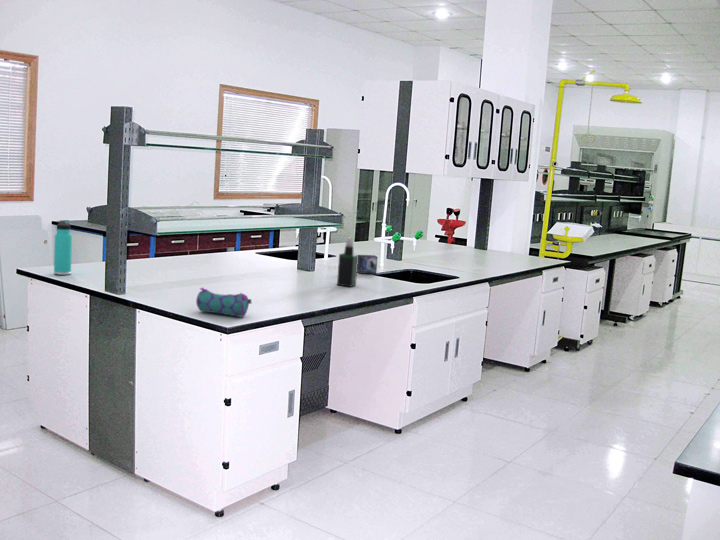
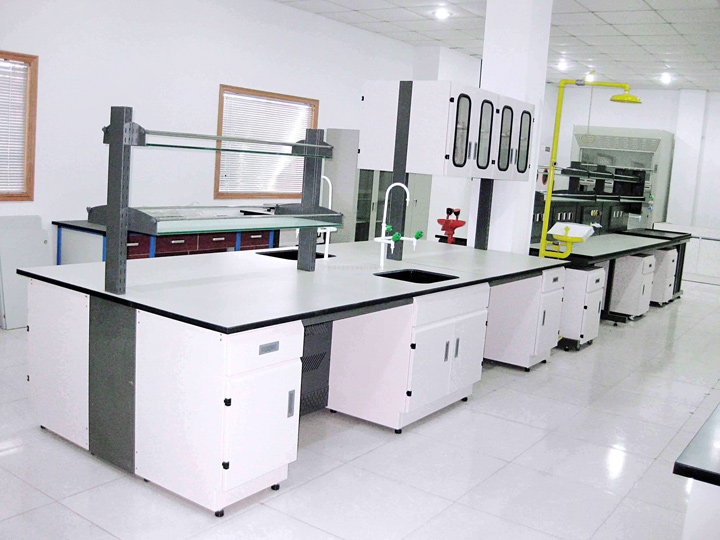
- pencil case (223, 302)
- small box (367, 264)
- spray bottle (348, 261)
- thermos bottle (63, 247)
